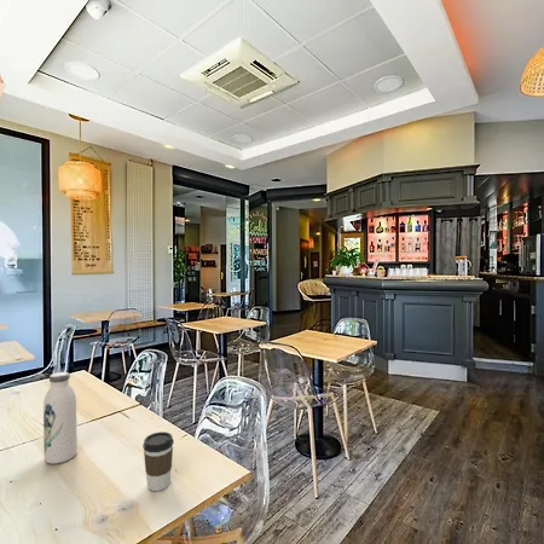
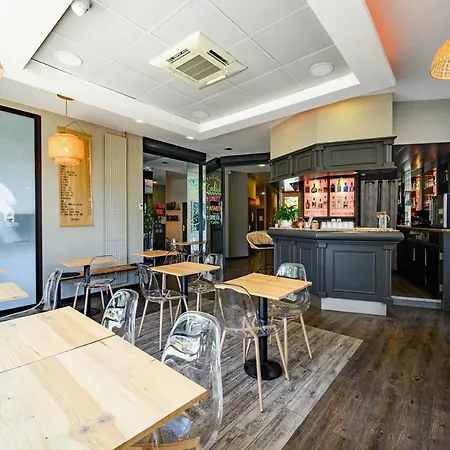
- water bottle (59, 415)
- coffee cup (158, 461)
